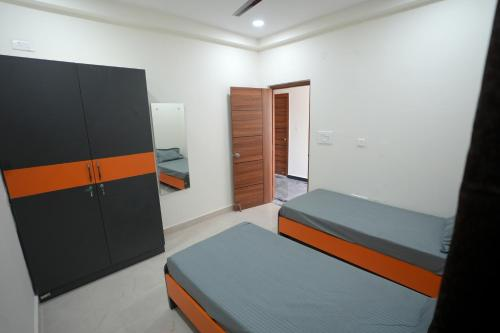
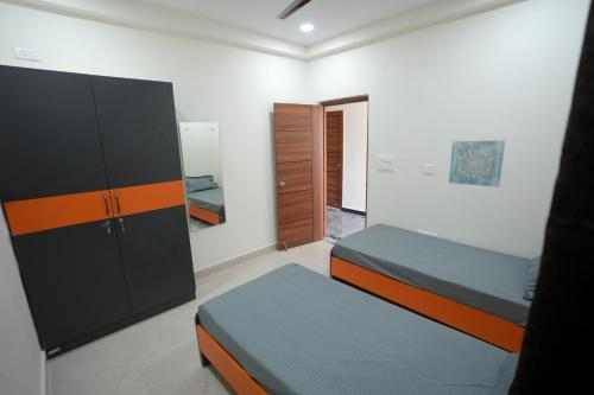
+ wall art (475, 163)
